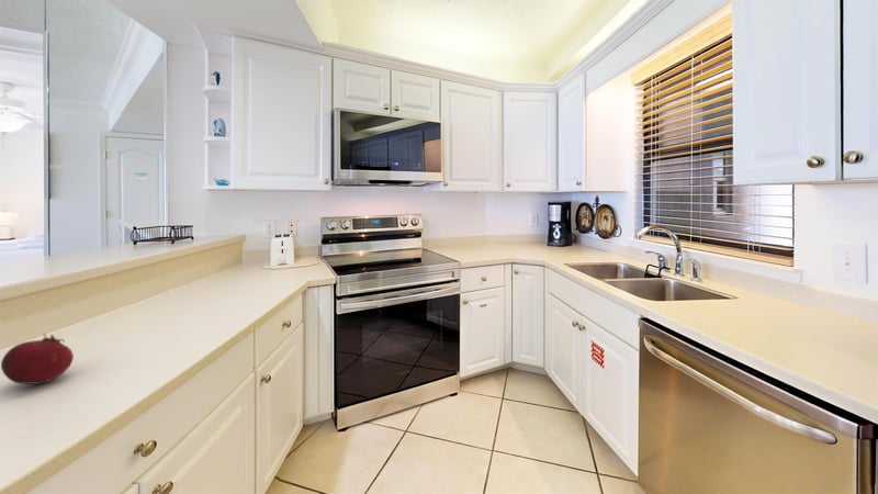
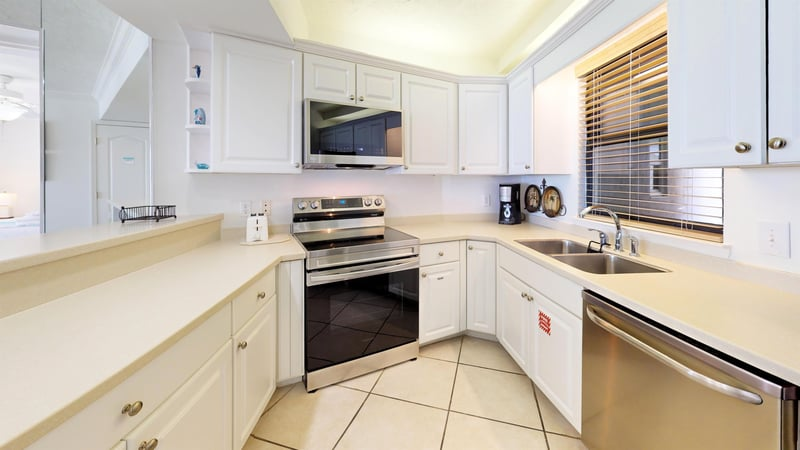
- fruit (41, 359)
